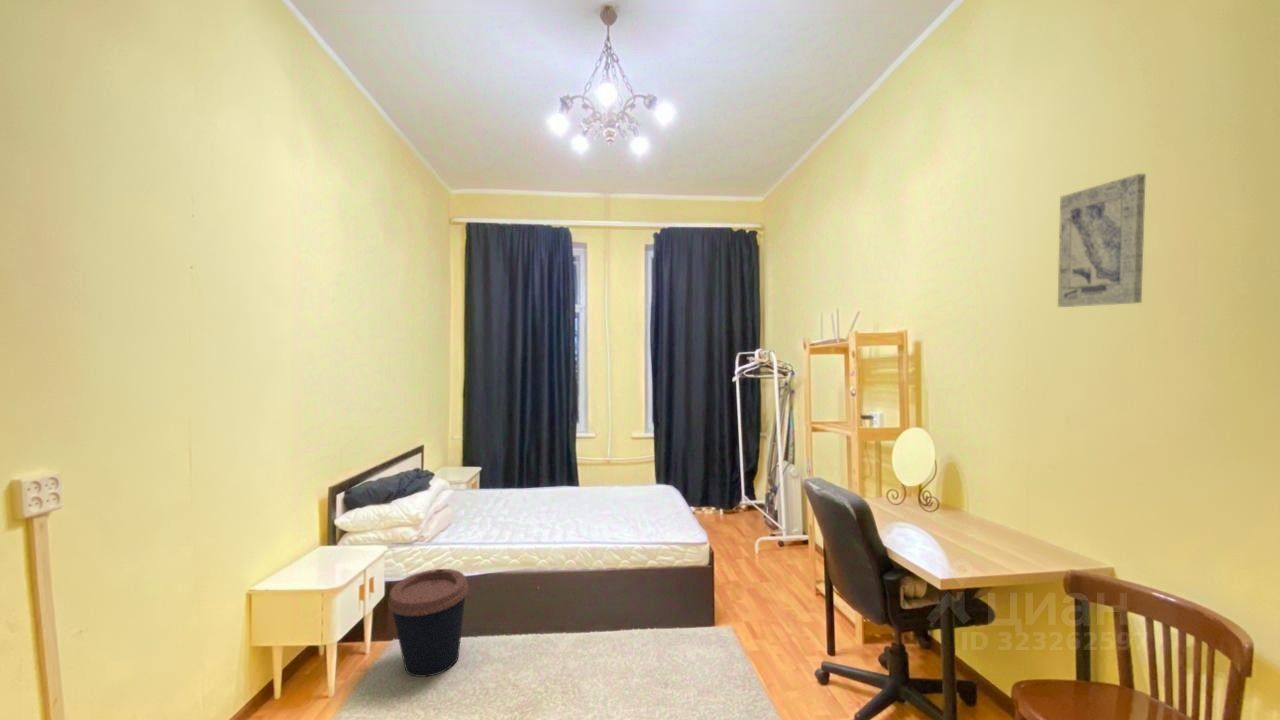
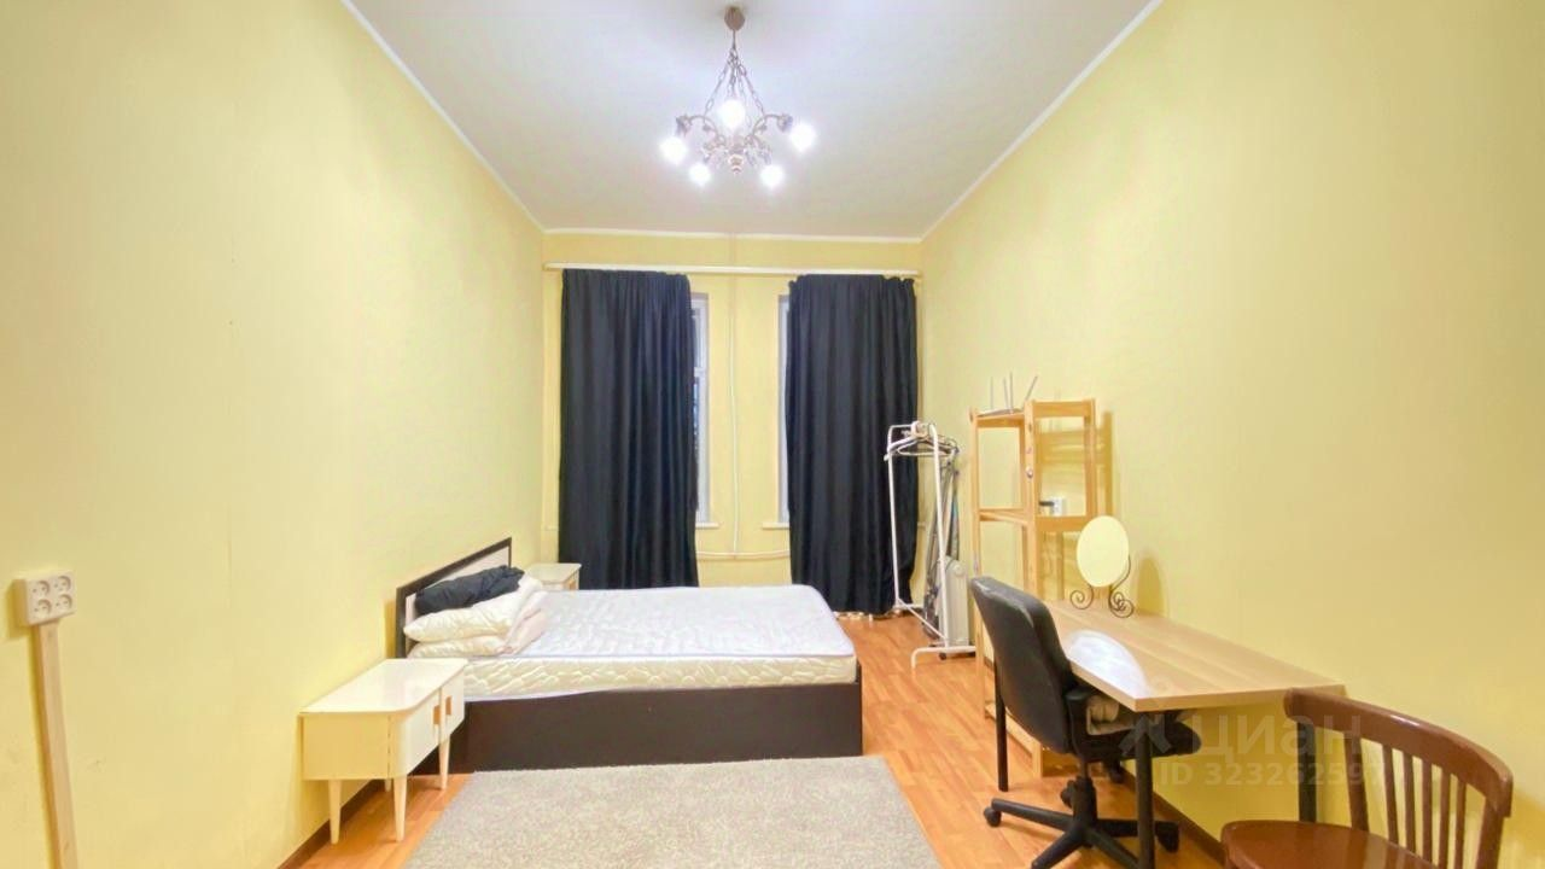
- coffee cup (430, 623)
- wall art (1097, 245)
